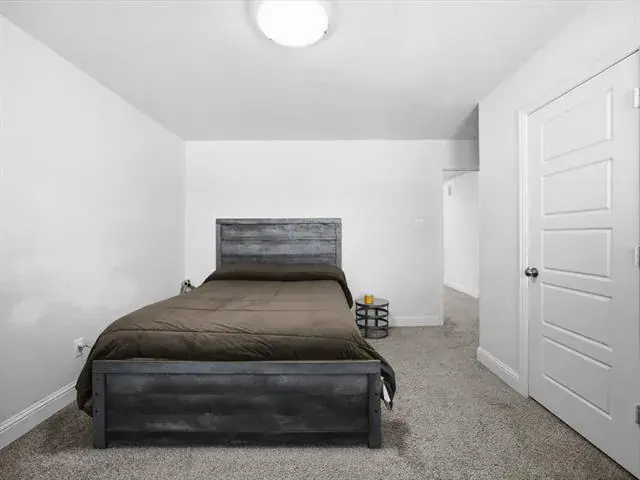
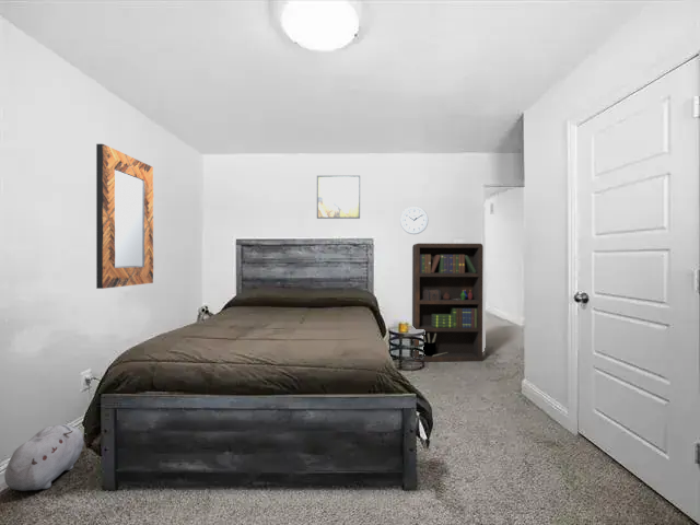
+ wall clock (413, 220)
+ home mirror (128, 221)
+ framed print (338, 197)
+ bookcase (446, 301)
+ plush toy (51, 448)
